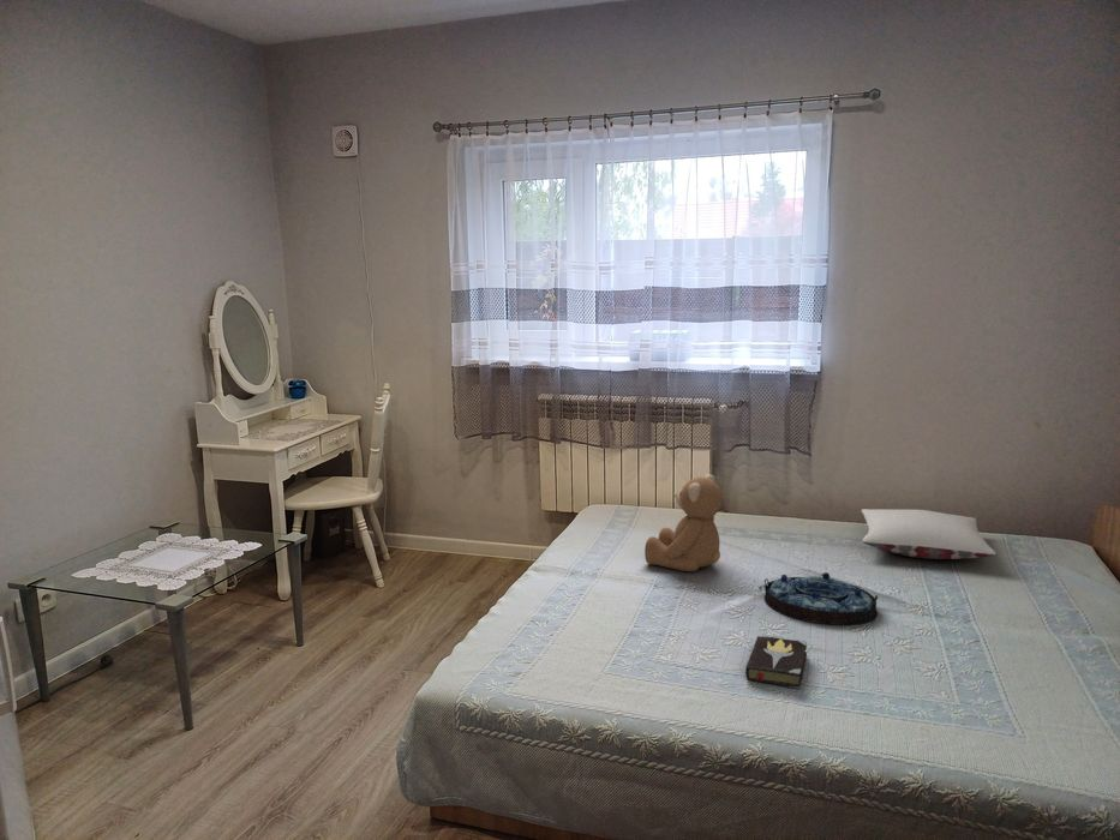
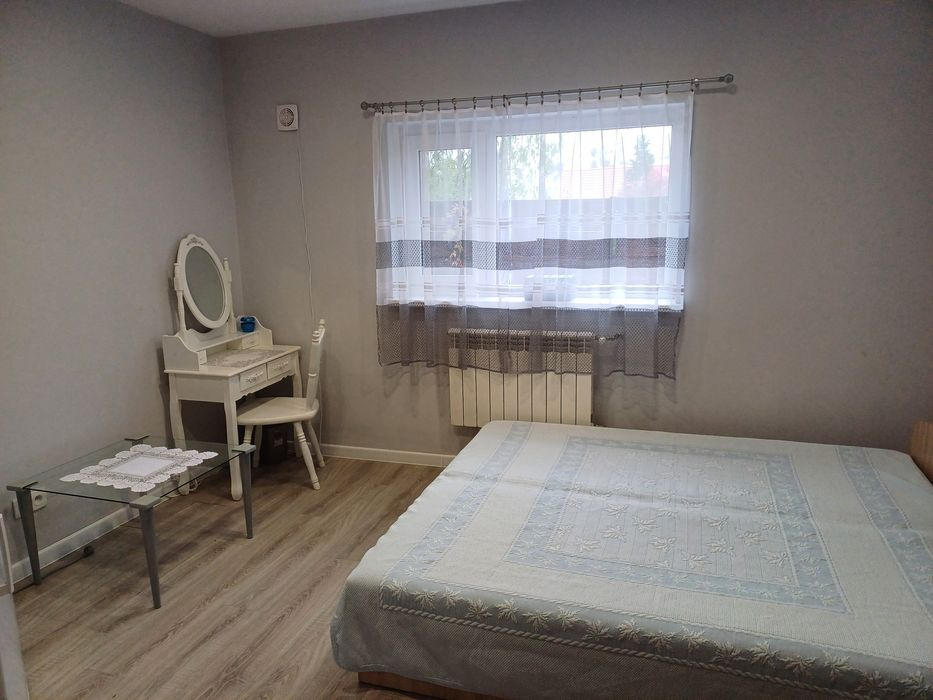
- pillow (922, 529)
- serving tray (819, 593)
- teddy bear (685, 520)
- hardback book (777, 659)
